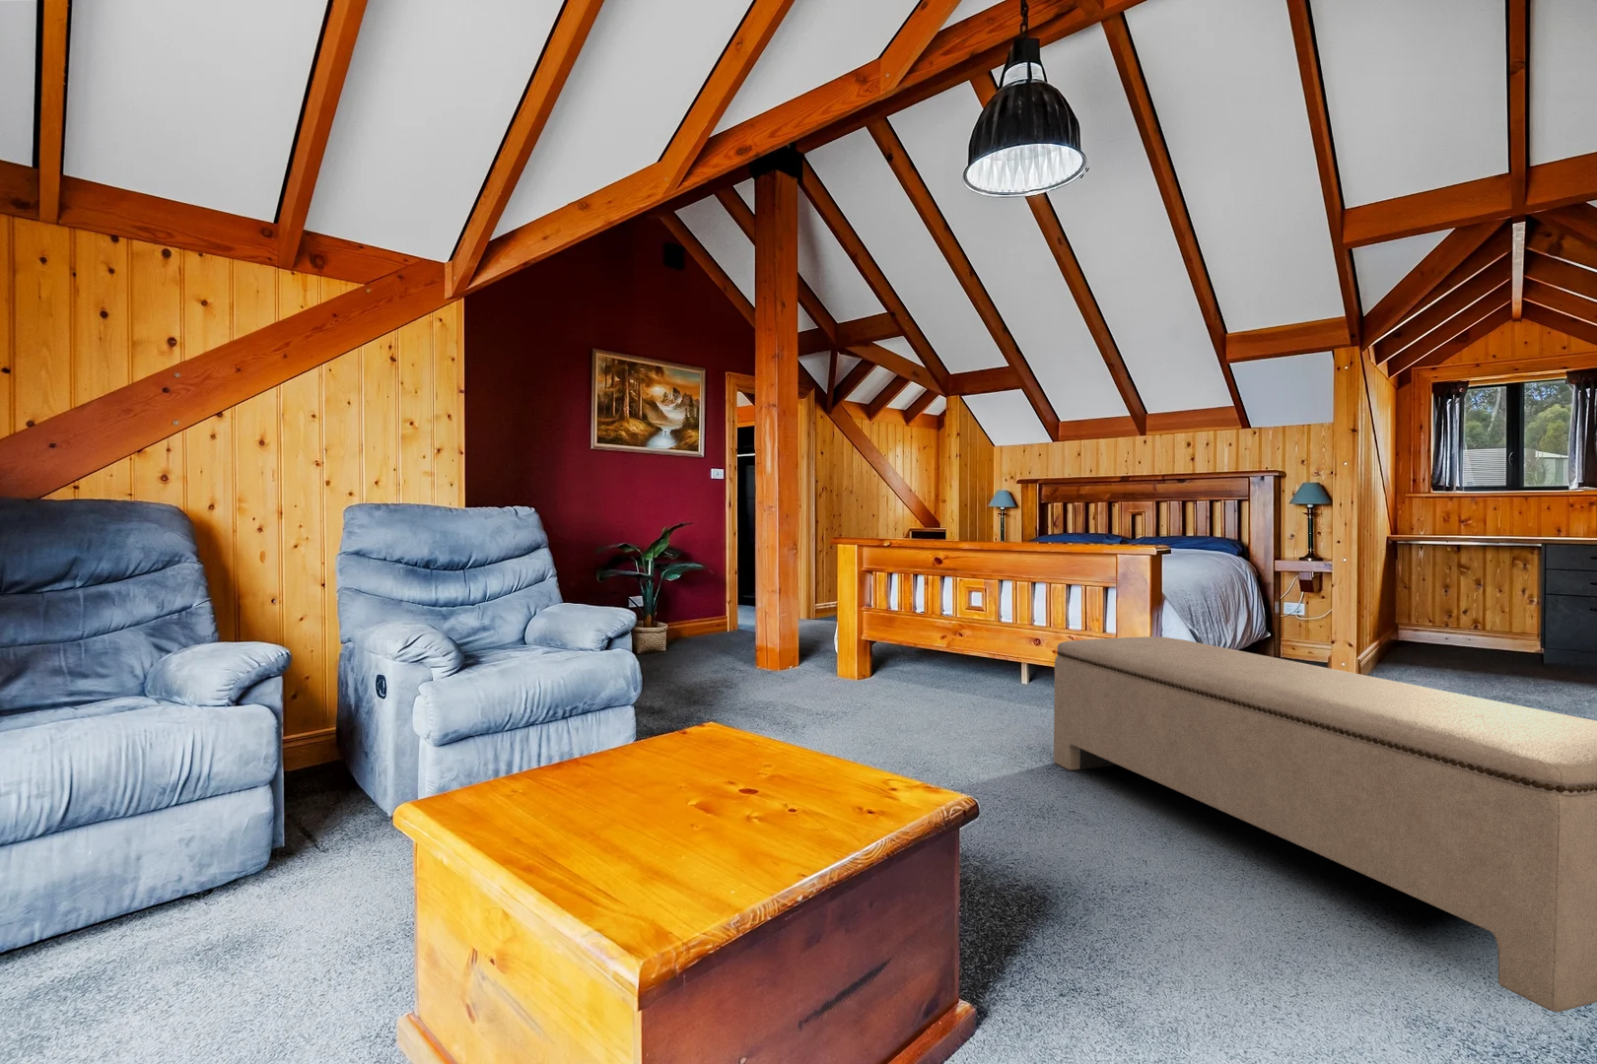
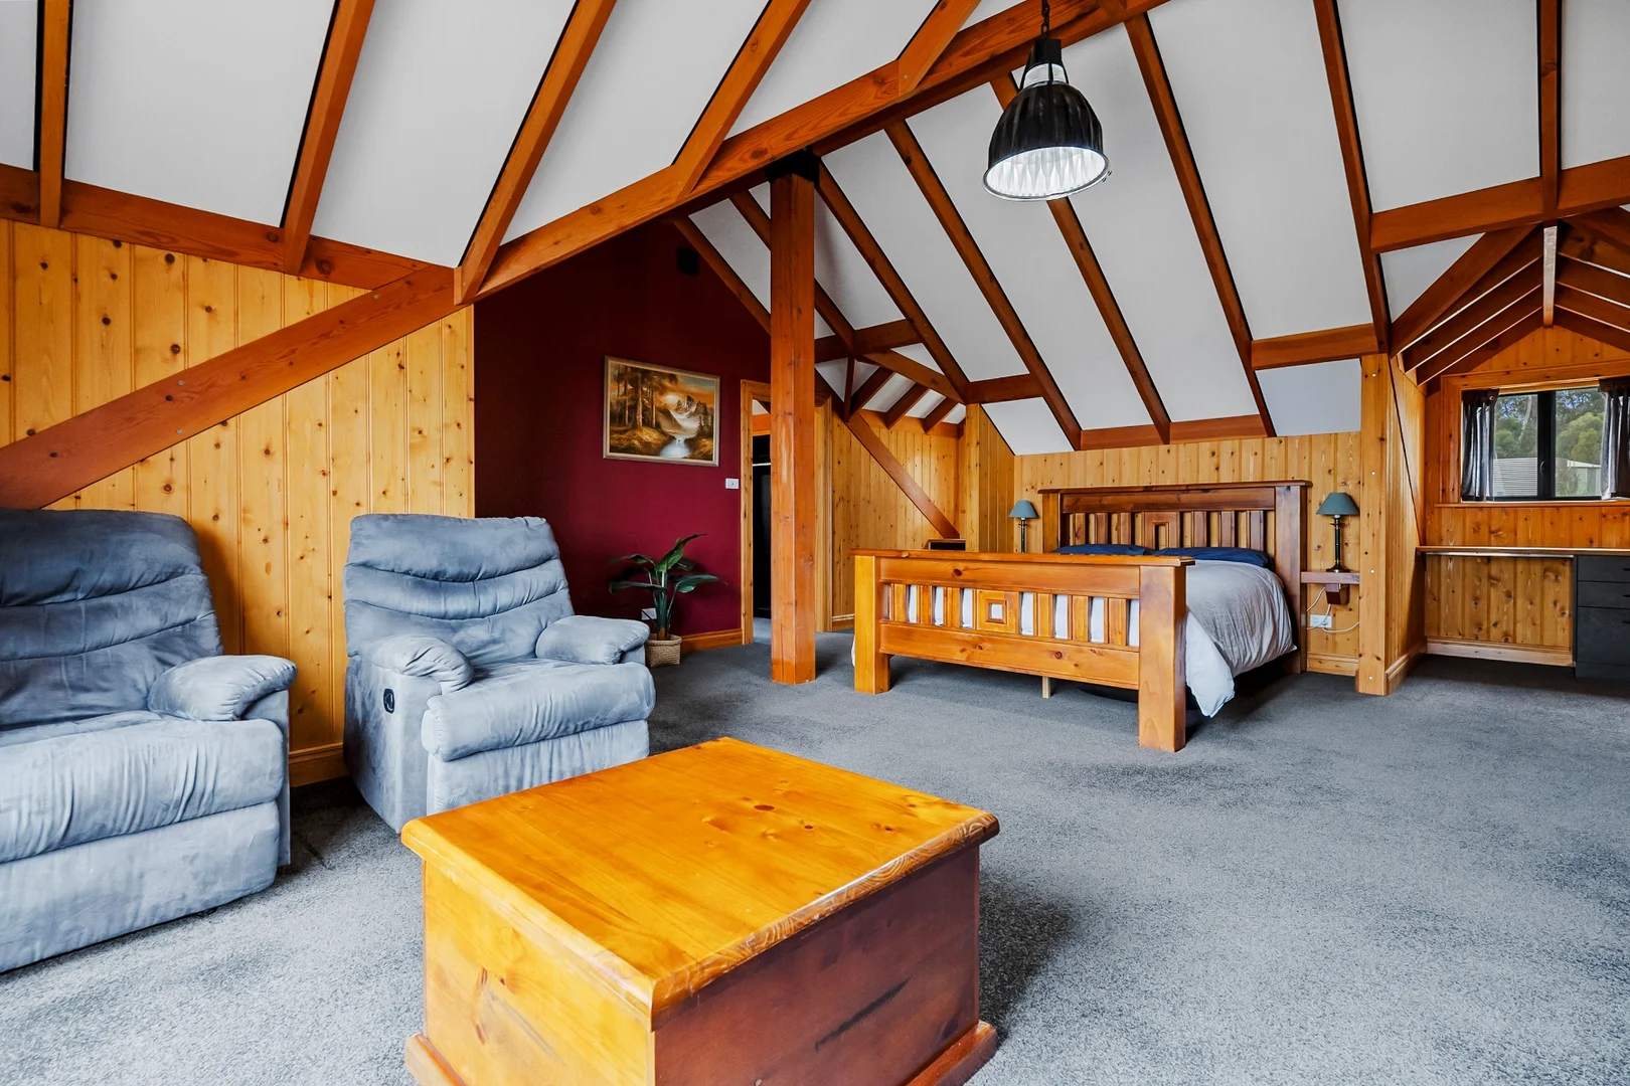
- bench (1287, 754)
